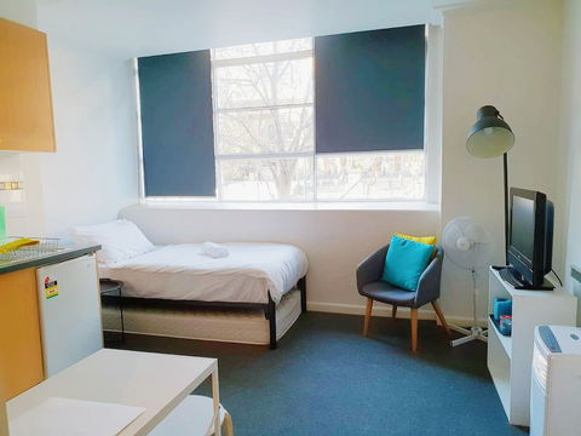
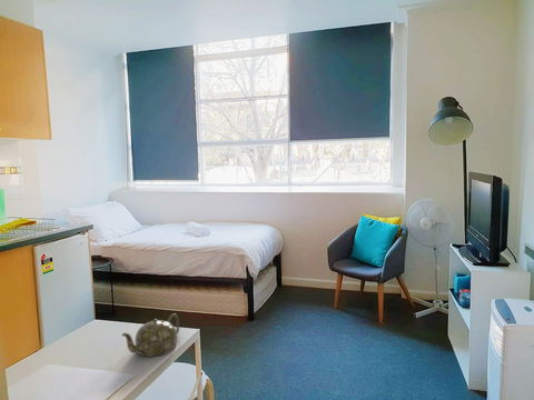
+ teapot (152, 334)
